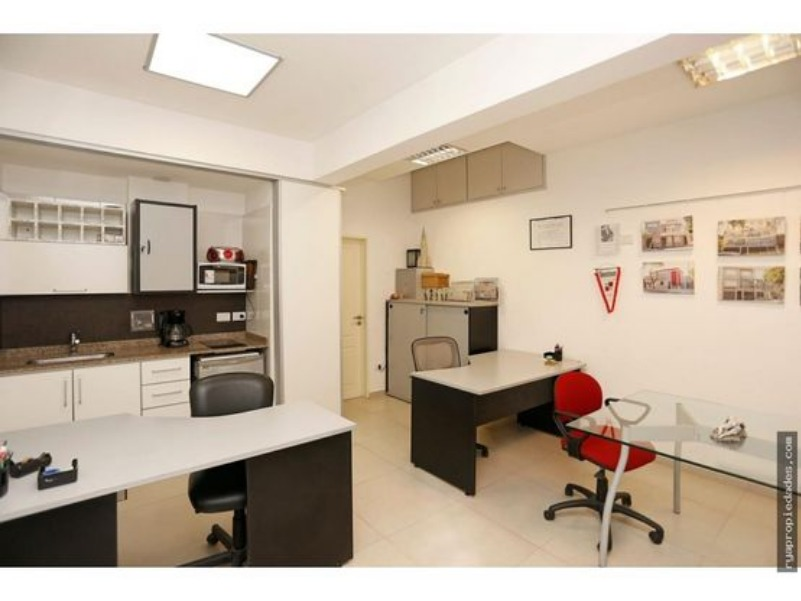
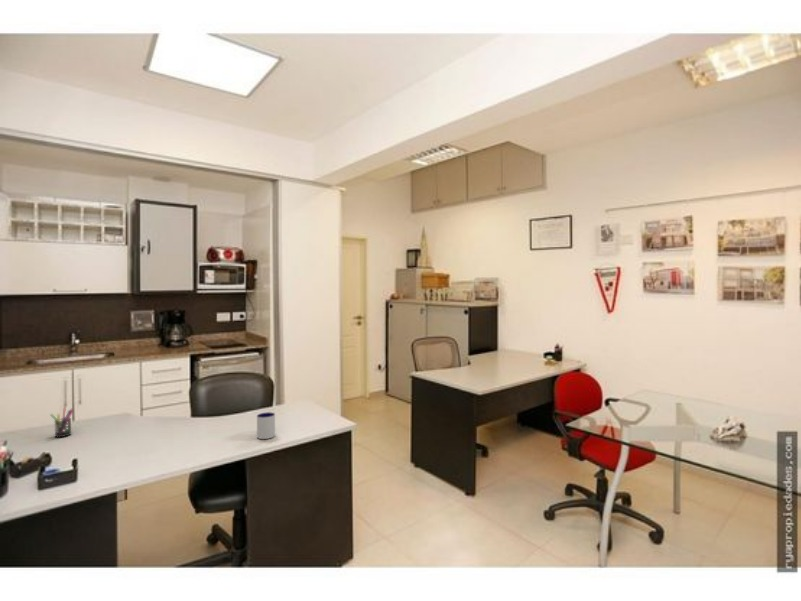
+ mug (265, 424)
+ pen holder (61, 421)
